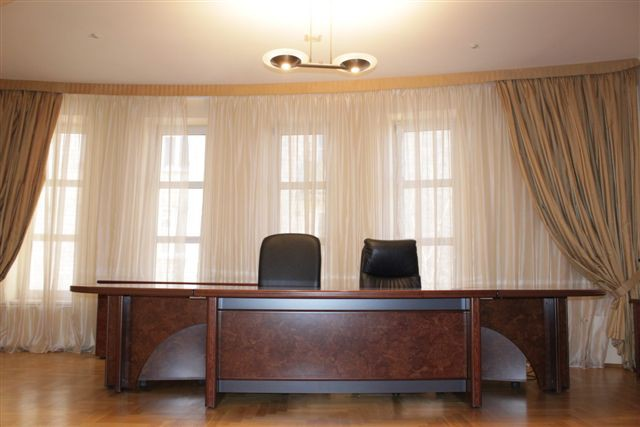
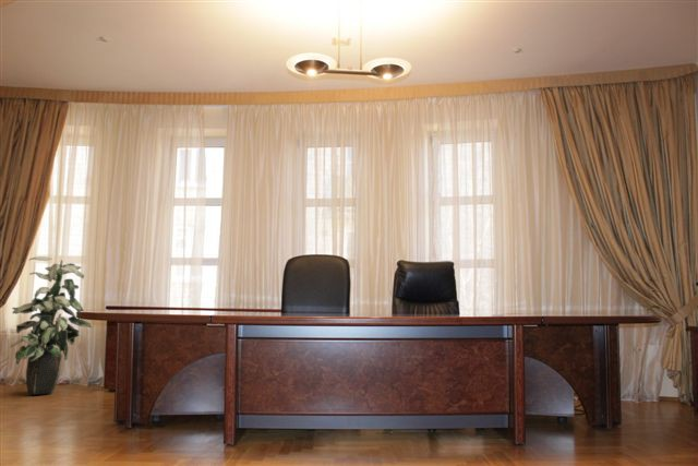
+ indoor plant (47, 324)
